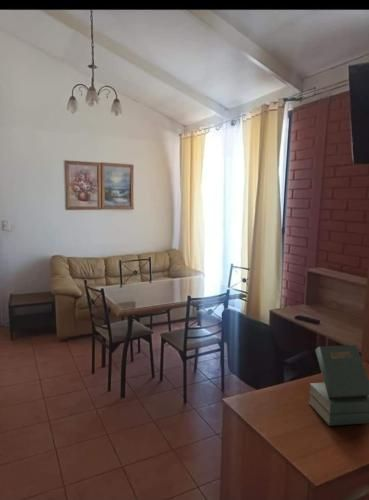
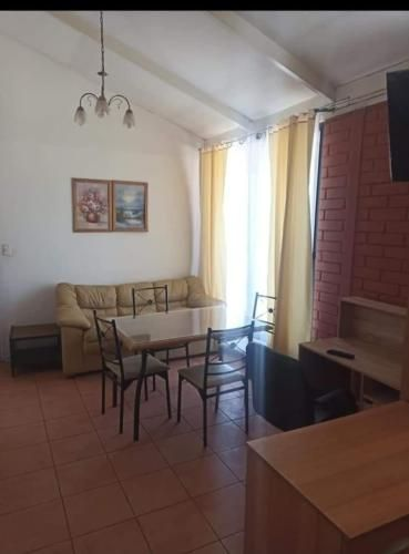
- book (342, 381)
